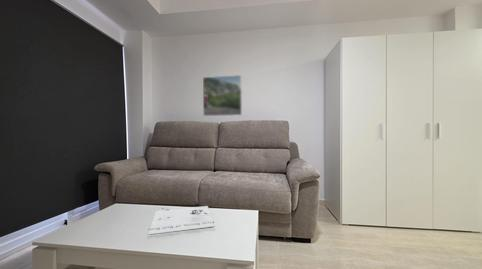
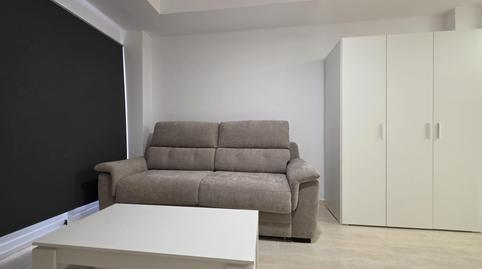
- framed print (222, 96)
- board game (182, 215)
